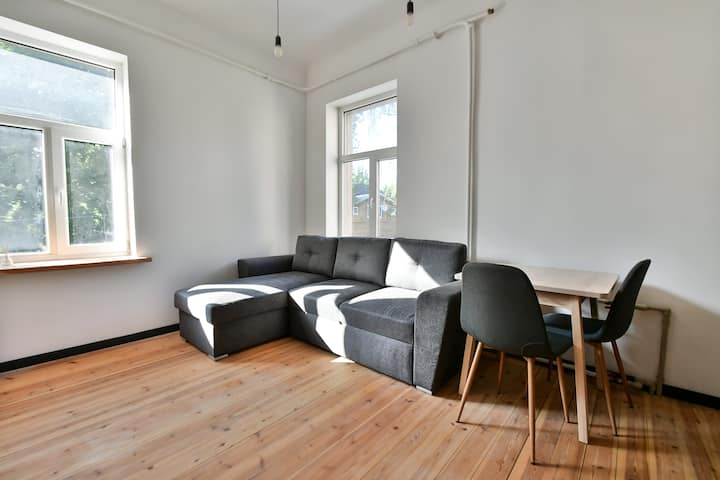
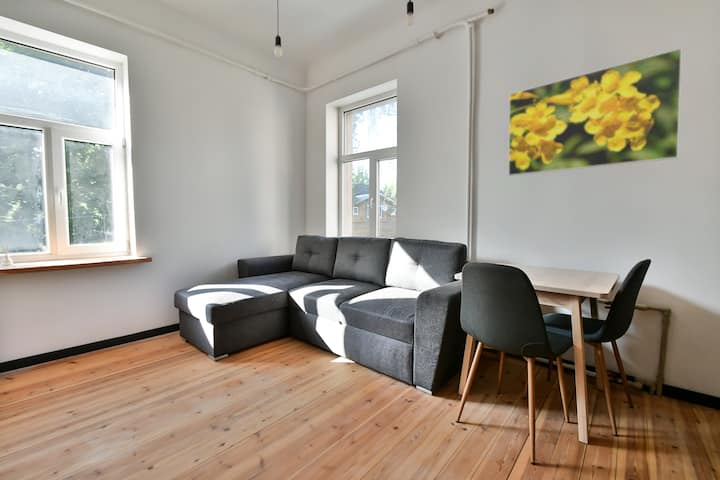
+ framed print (582, 121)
